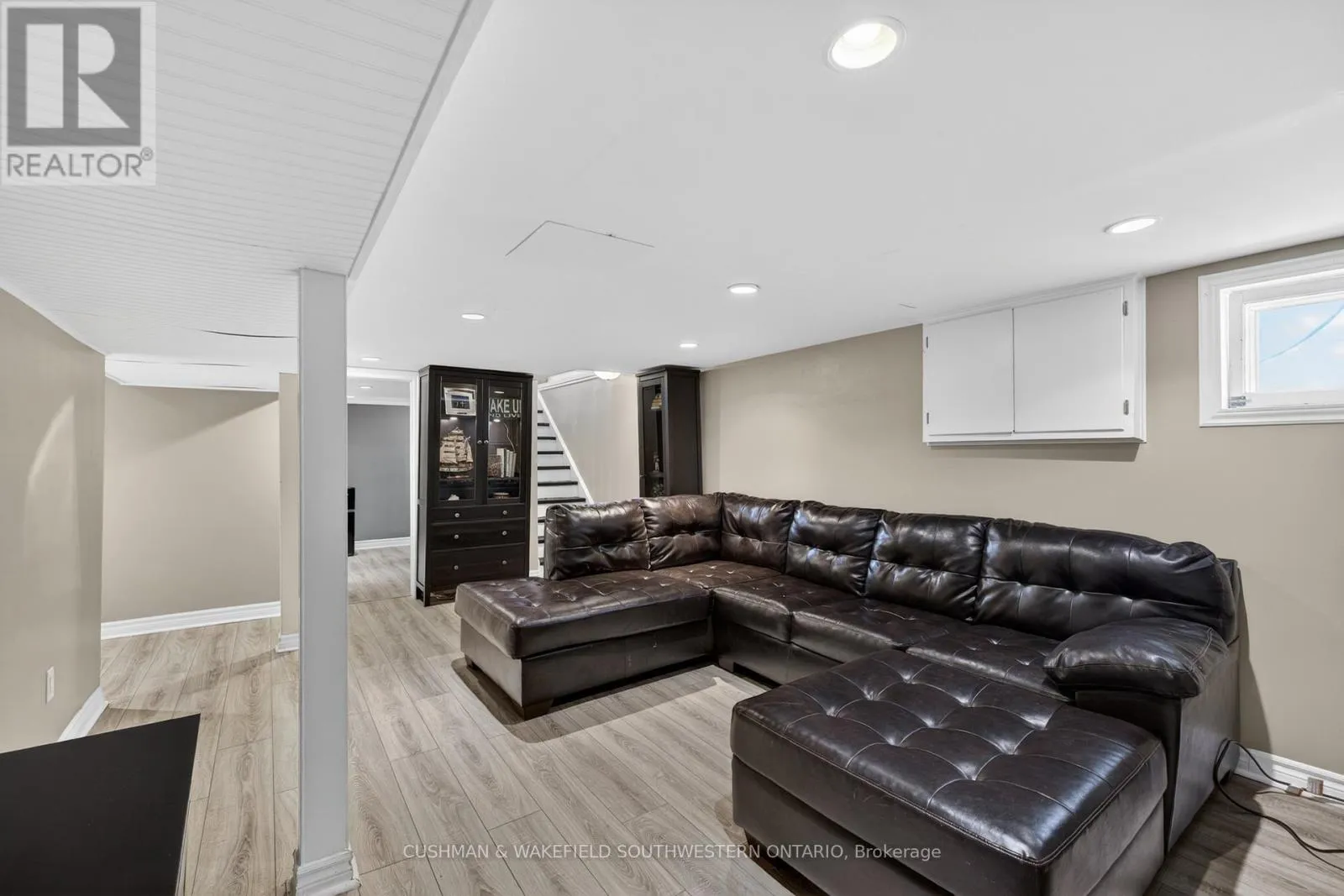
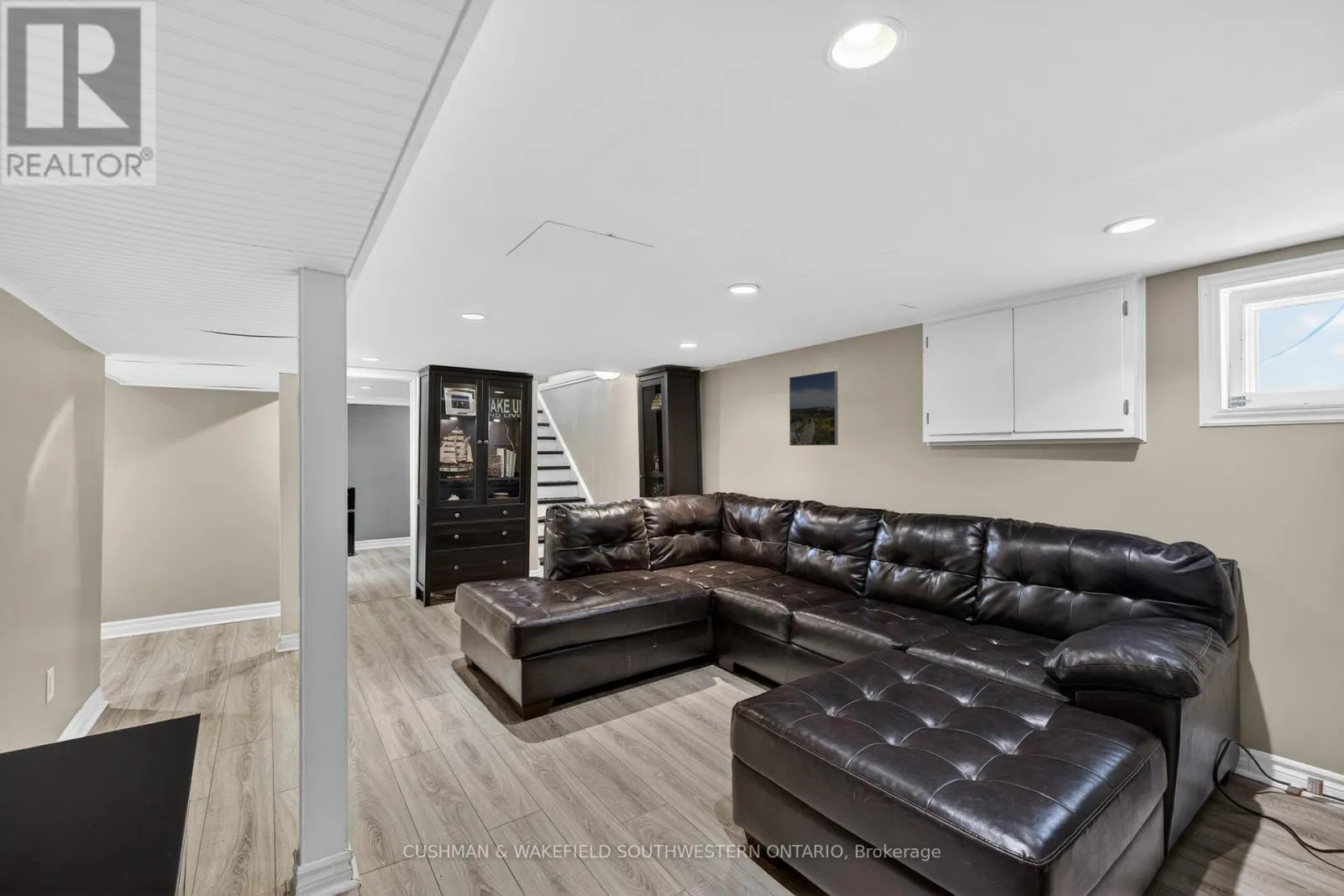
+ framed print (812, 410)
